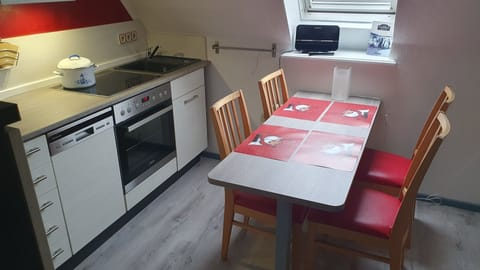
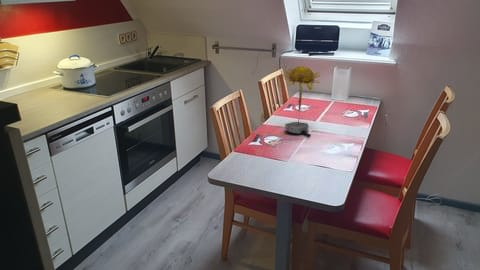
+ potted flower (299, 100)
